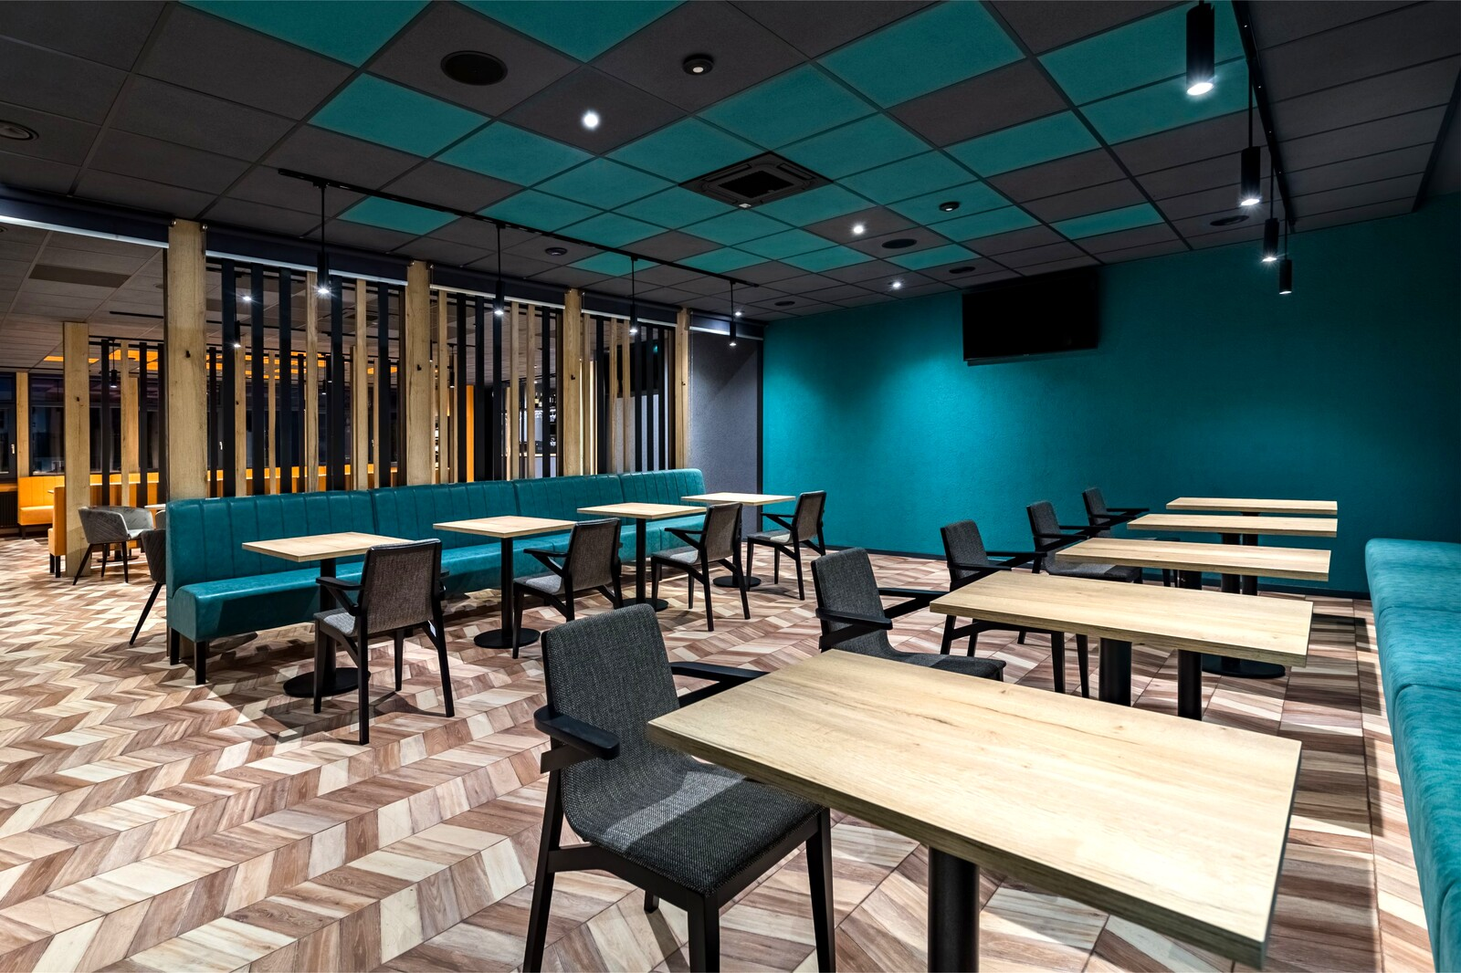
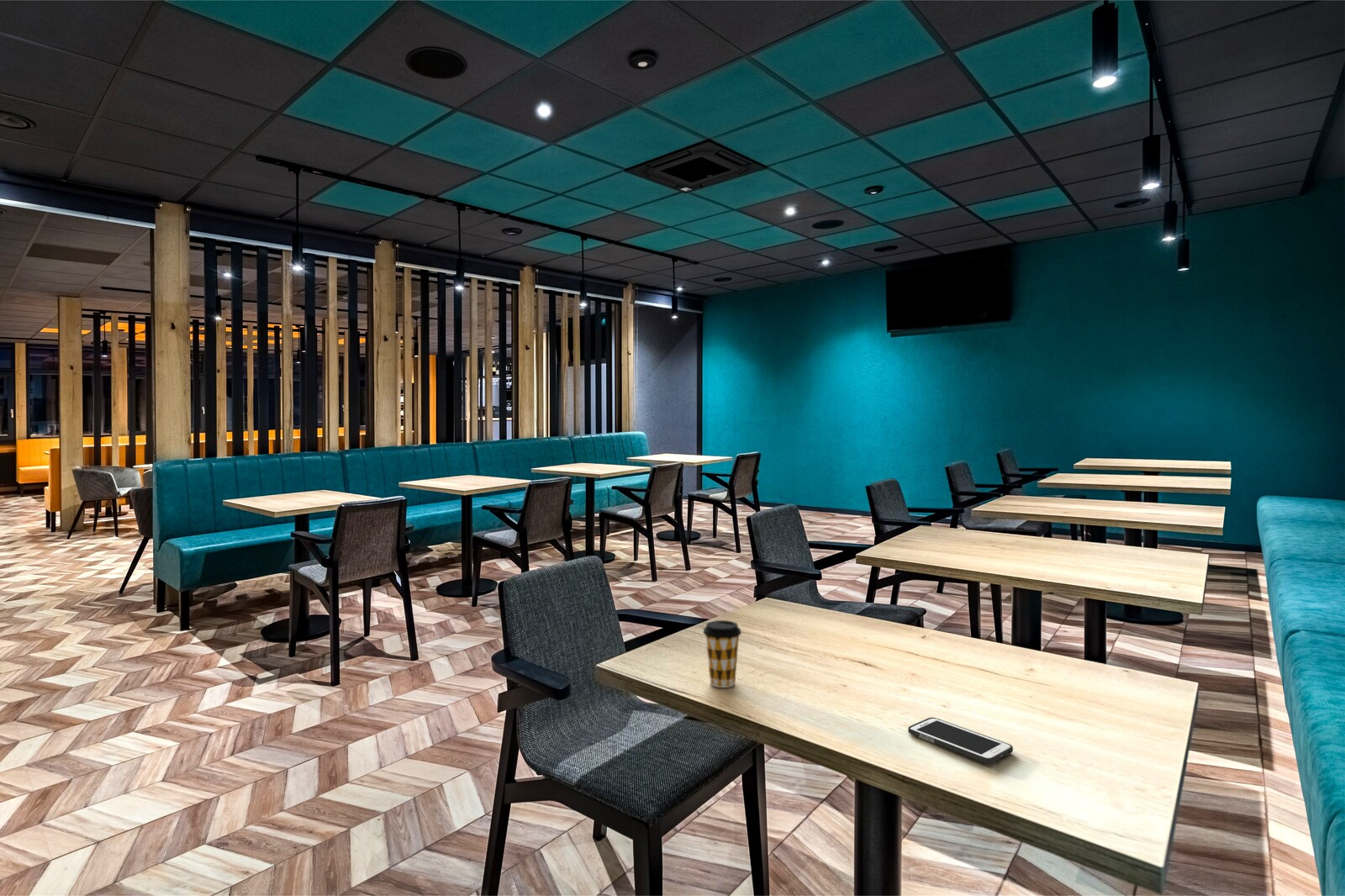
+ coffee cup (722, 653)
+ cell phone (958, 739)
